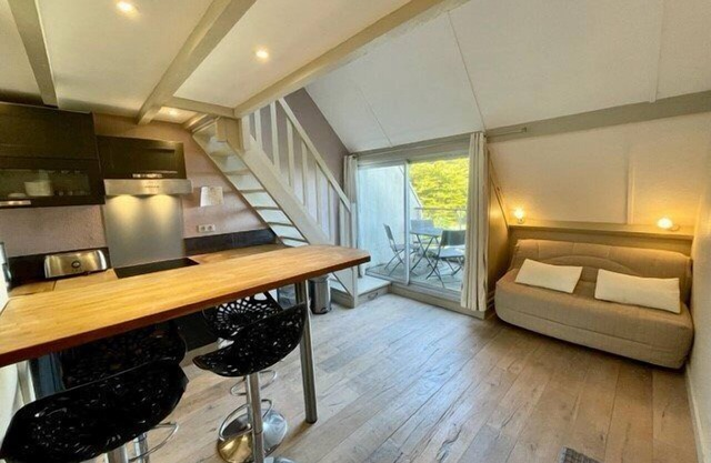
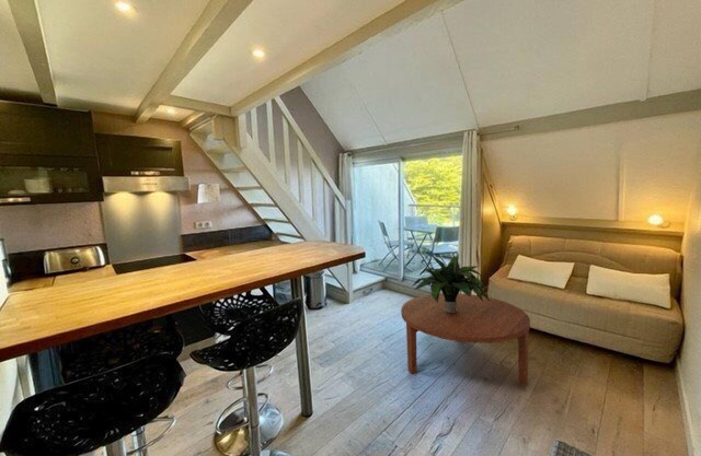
+ potted plant (449, 282)
+ coffee table (461, 336)
